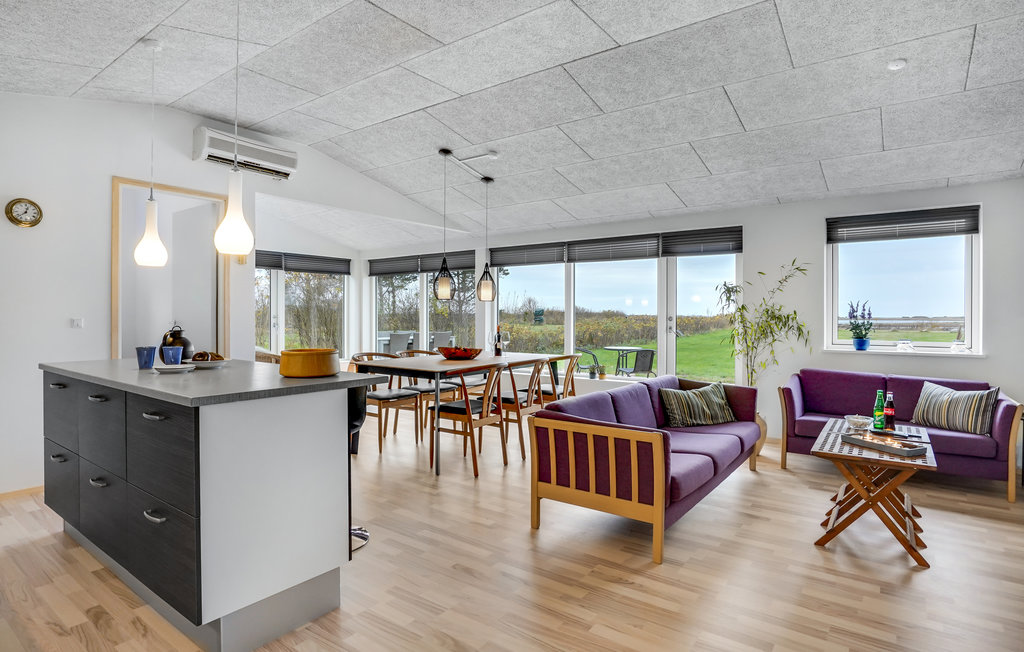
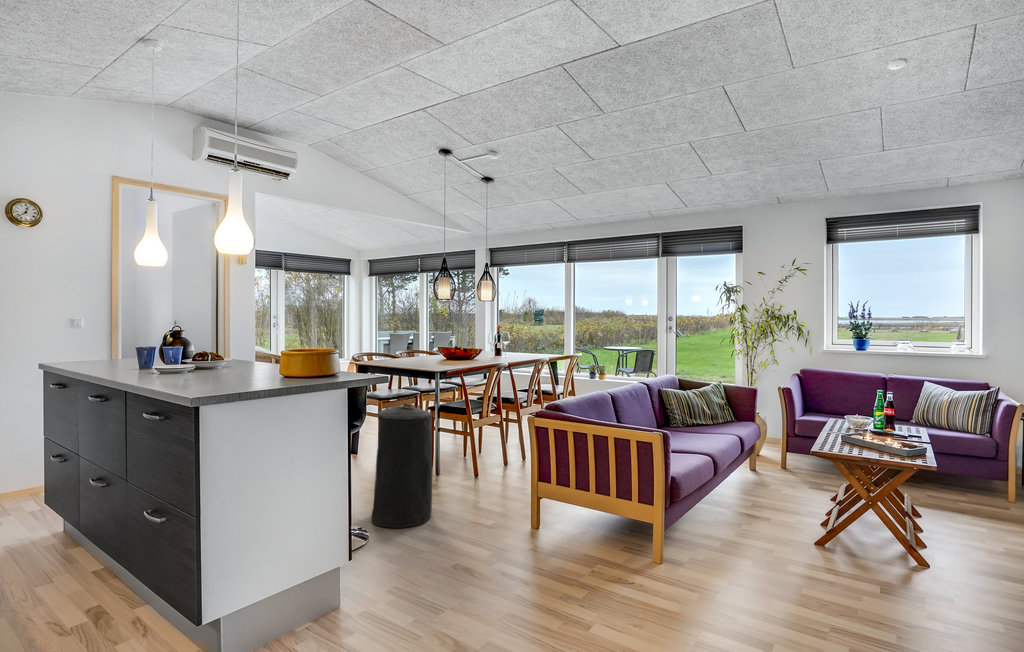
+ trash can (398, 459)
